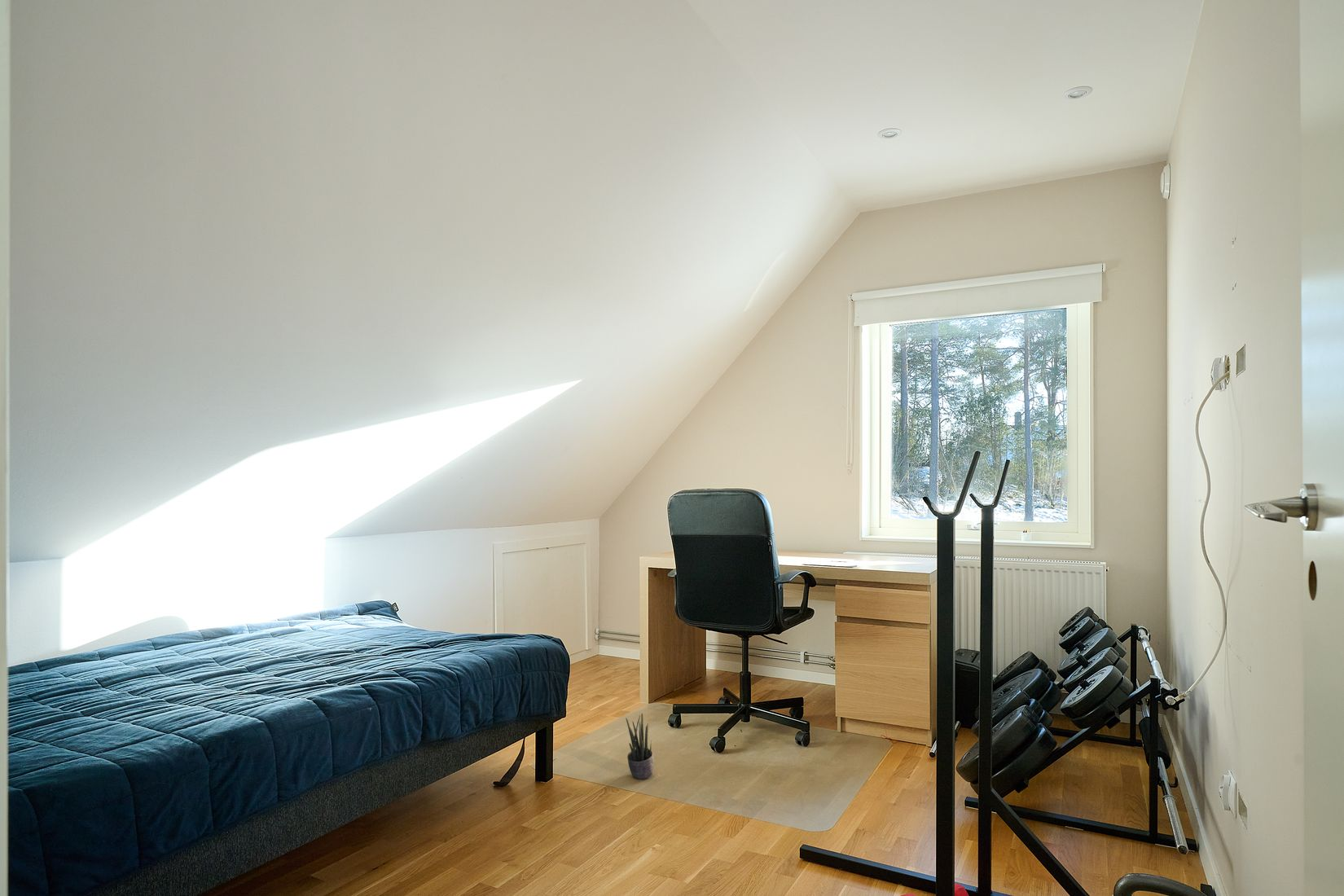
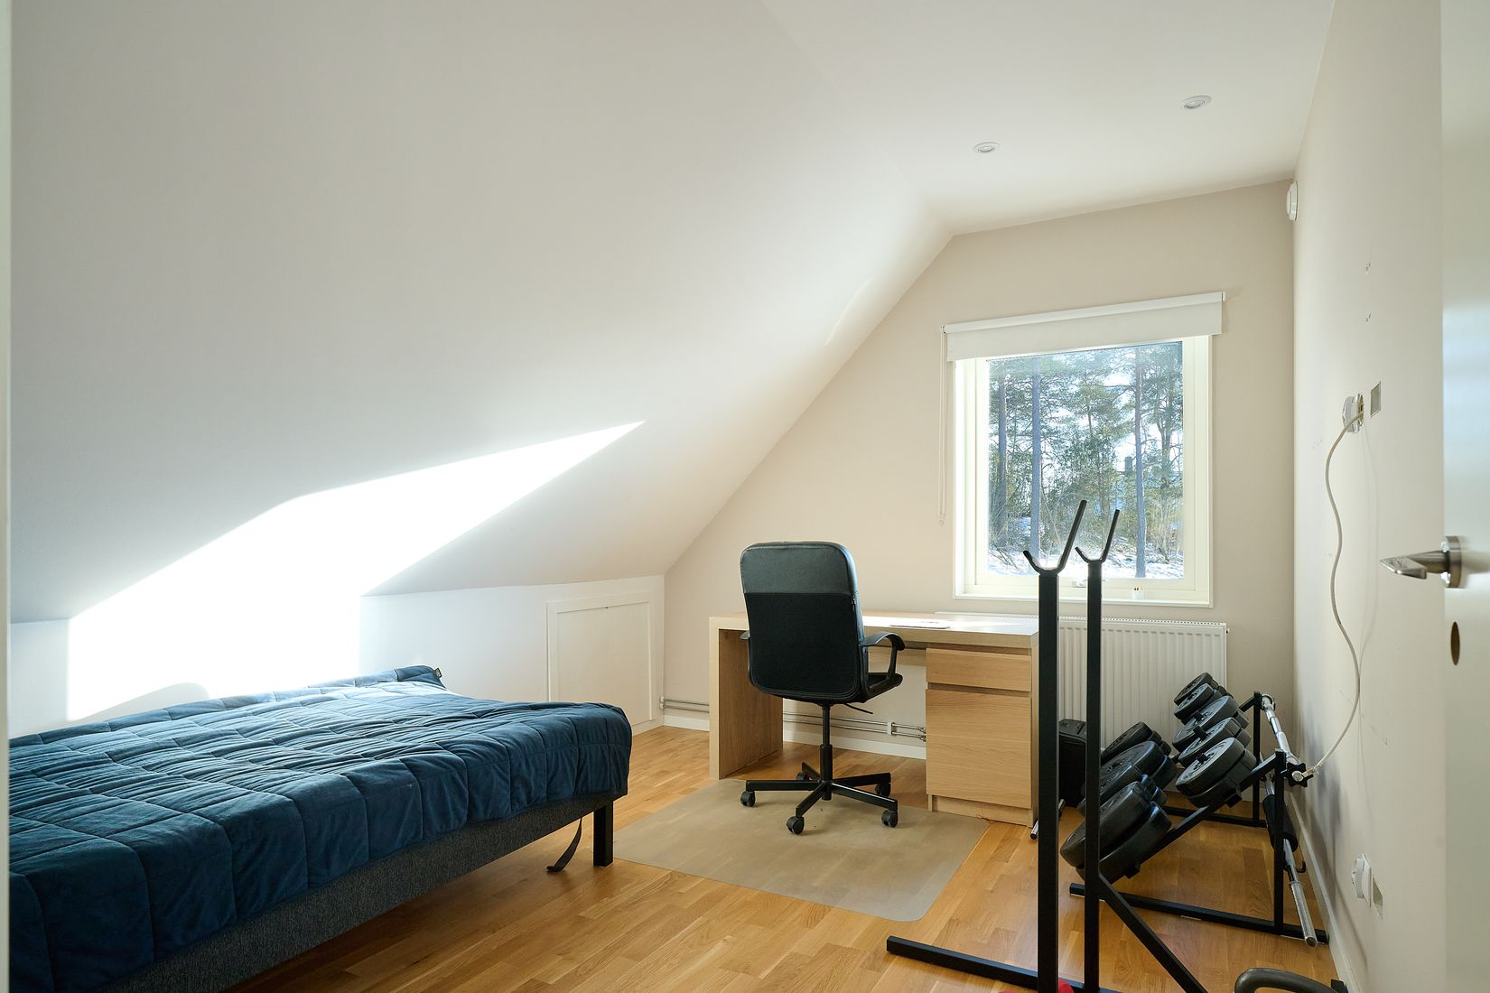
- potted plant (639, 744)
